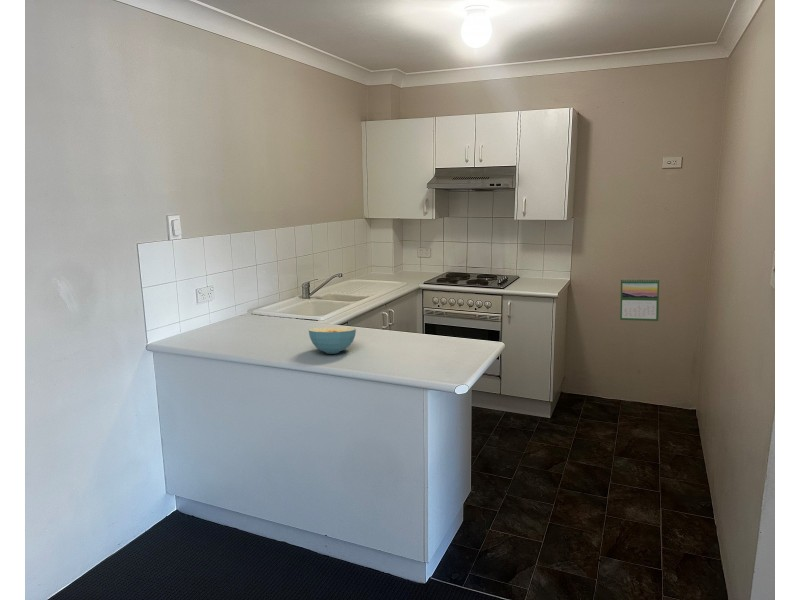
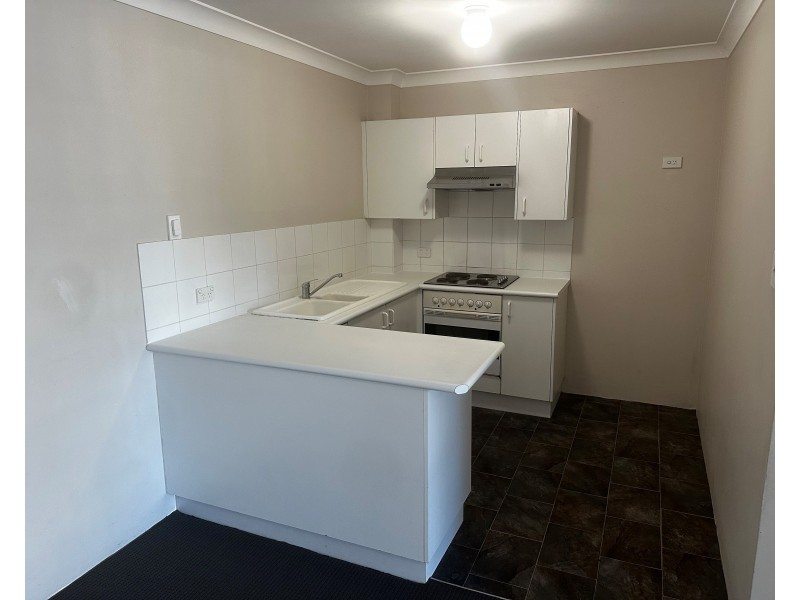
- calendar (639, 299)
- cereal bowl (332, 341)
